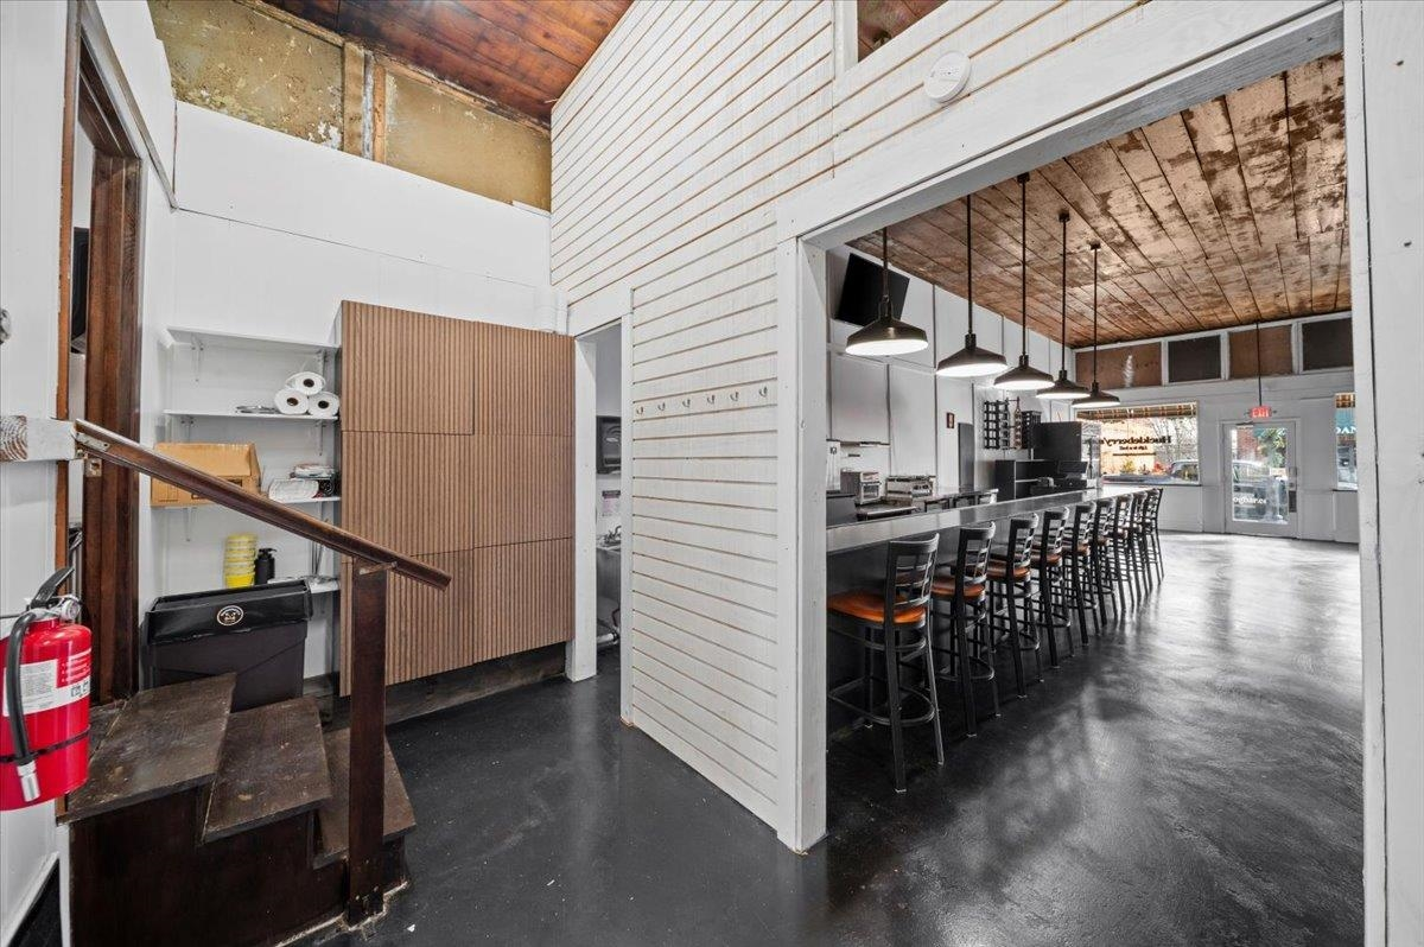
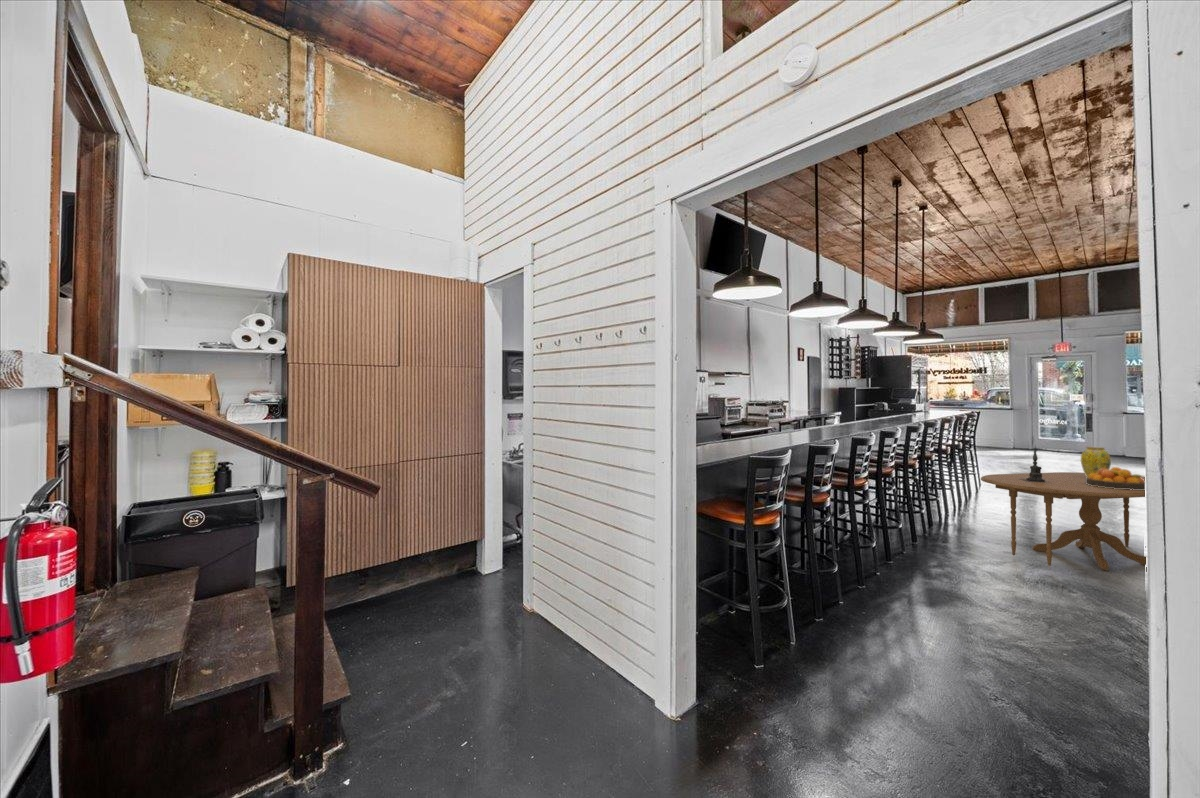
+ fruit bowl (1115, 476)
+ vase (1095, 462)
+ dining table (1090, 519)
+ candle holder (1034, 461)
